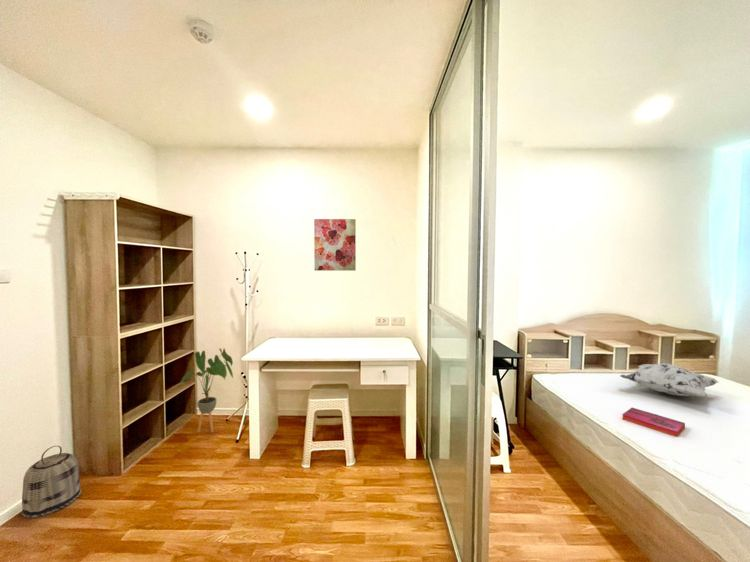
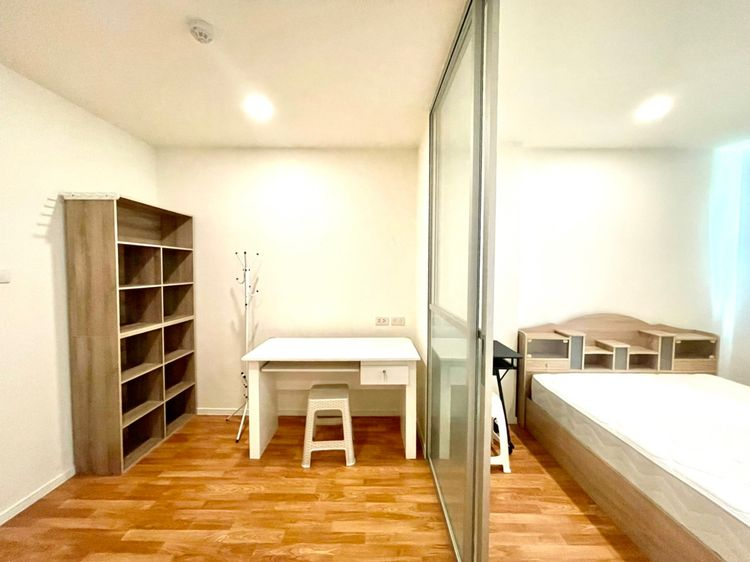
- hardback book (652, 421)
- house plant (210, 389)
- wall art (335, 244)
- basket (52, 474)
- decorative pillow (667, 379)
